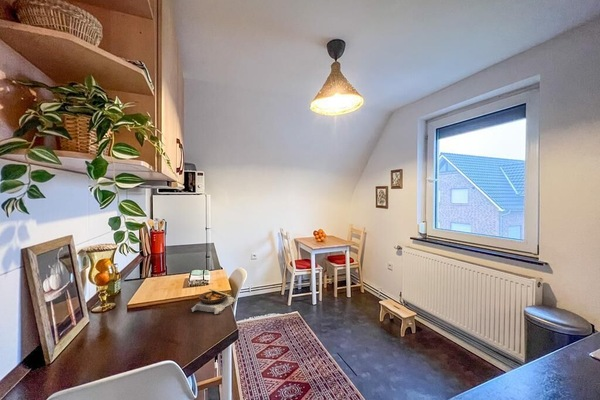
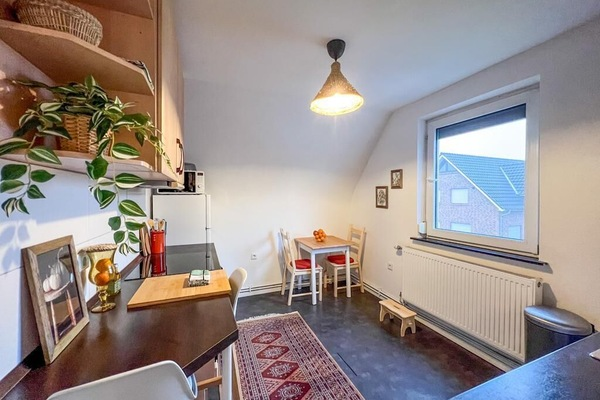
- soup bowl (215, 299)
